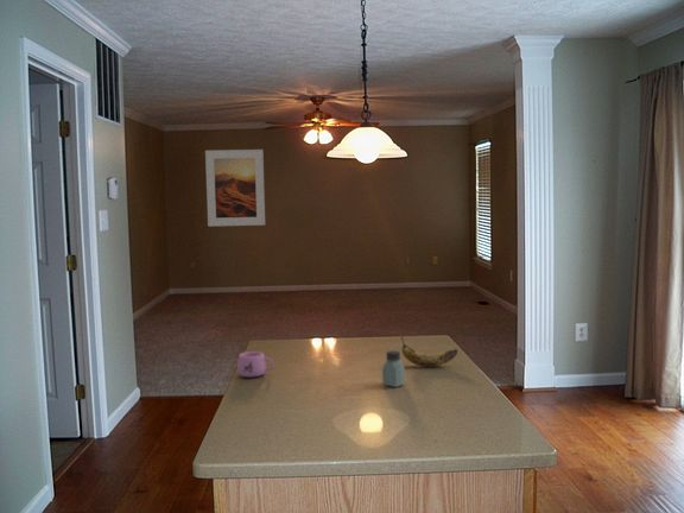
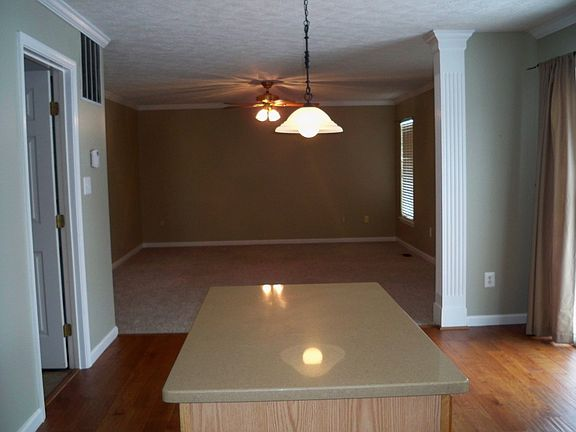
- banana (428, 354)
- mug (255, 363)
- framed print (235, 188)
- saltshaker (393, 368)
